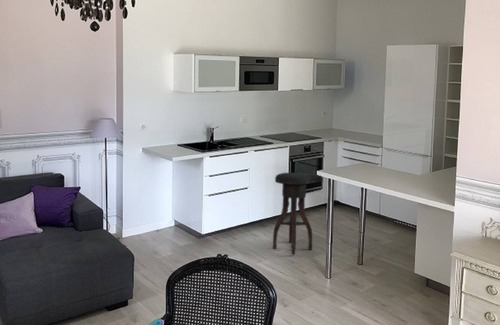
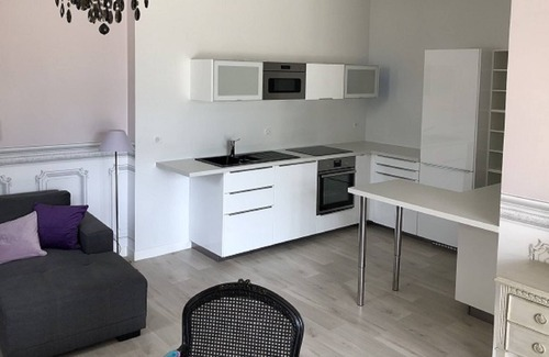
- stool (299, 210)
